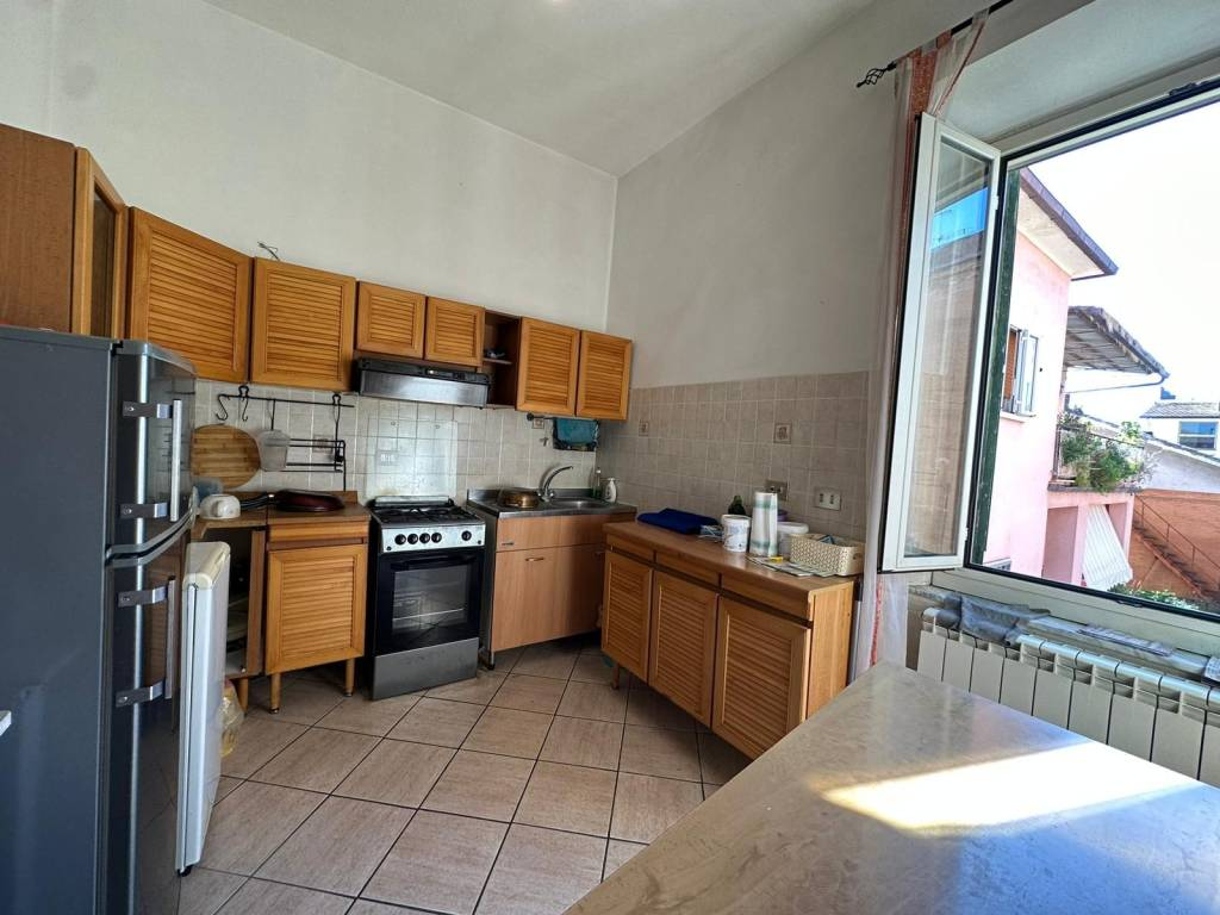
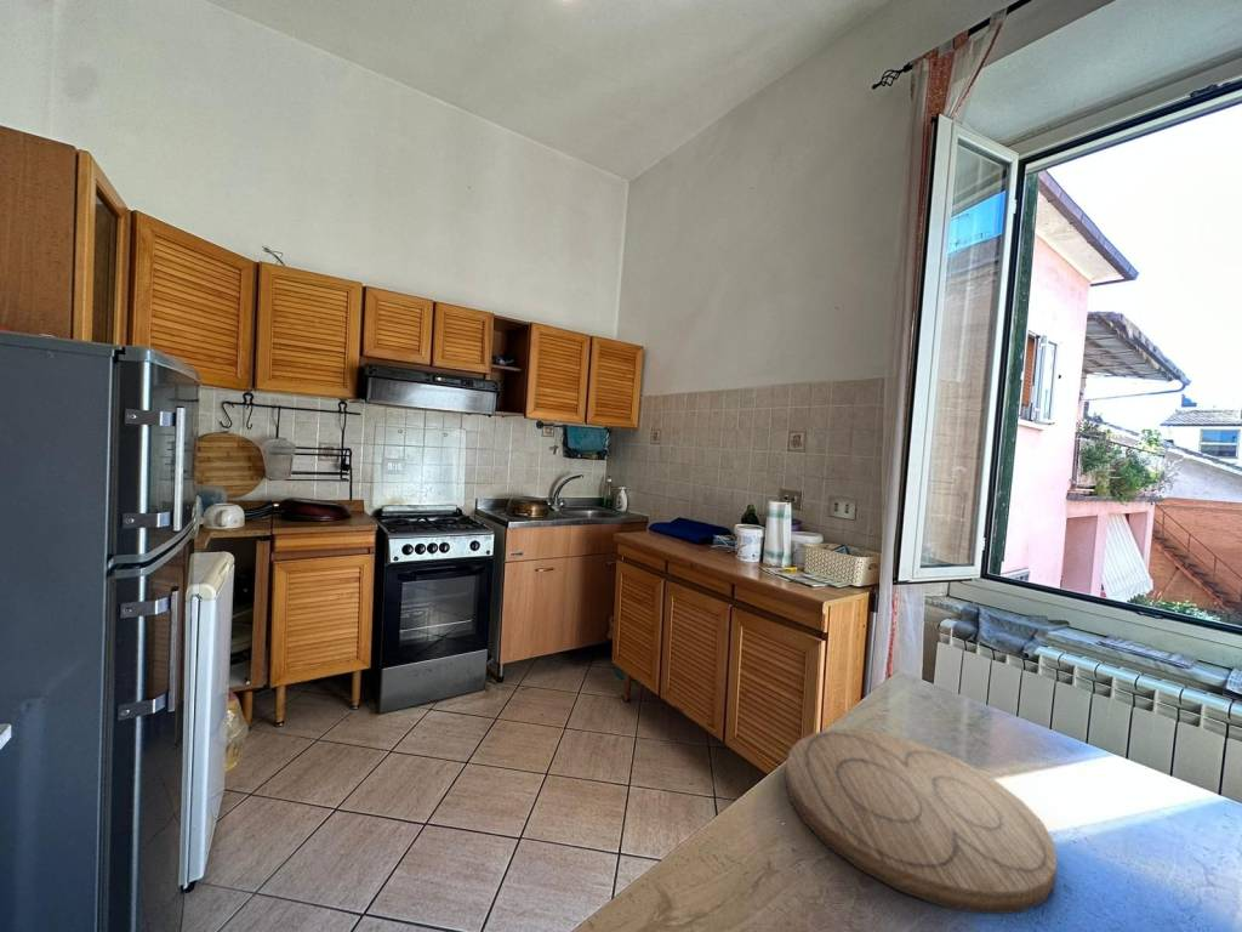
+ cutting board (906, 801)
